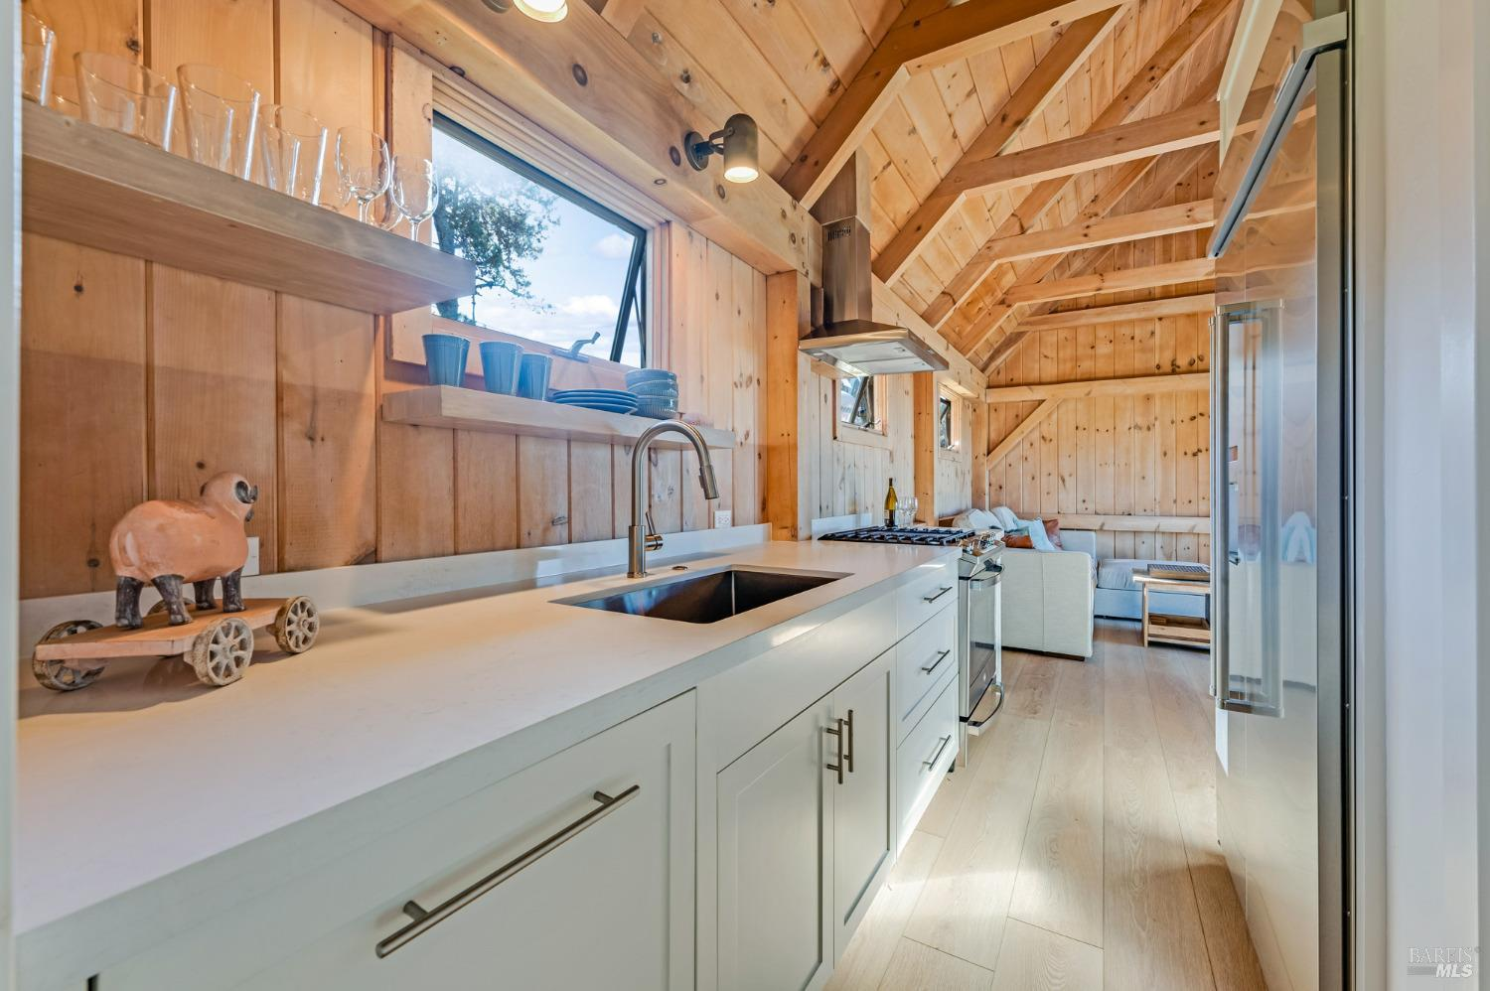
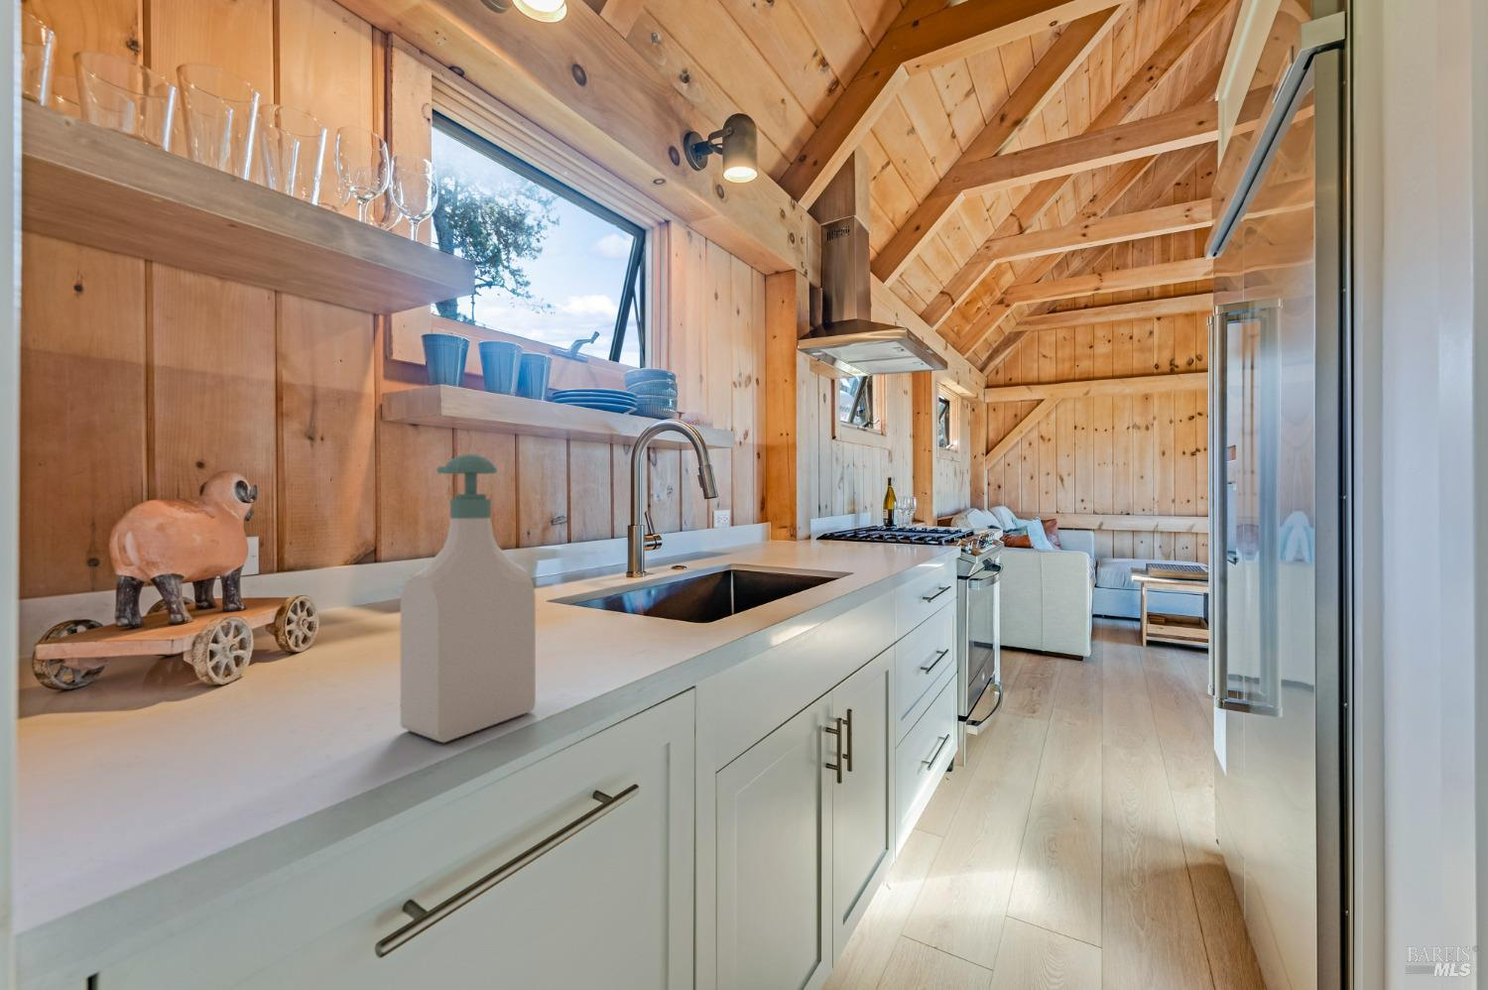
+ soap bottle (465, 586)
